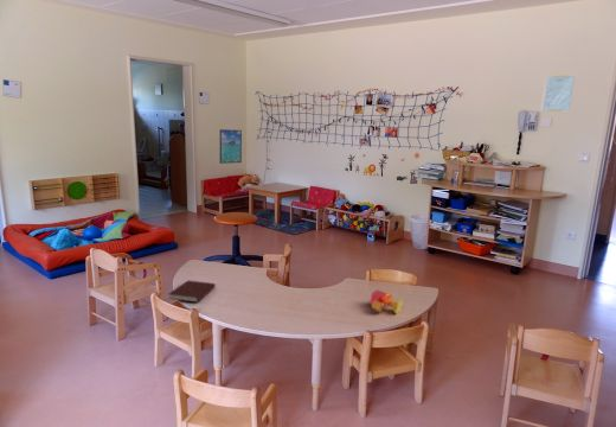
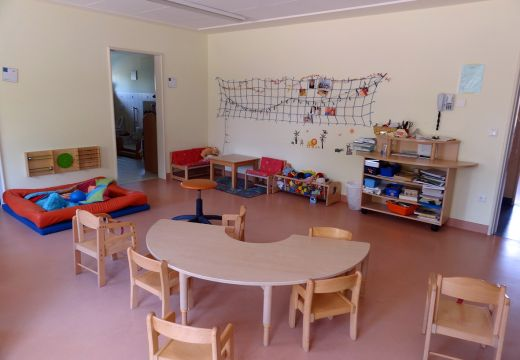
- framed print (230, 146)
- toy block set (385, 301)
- notebook (192, 291)
